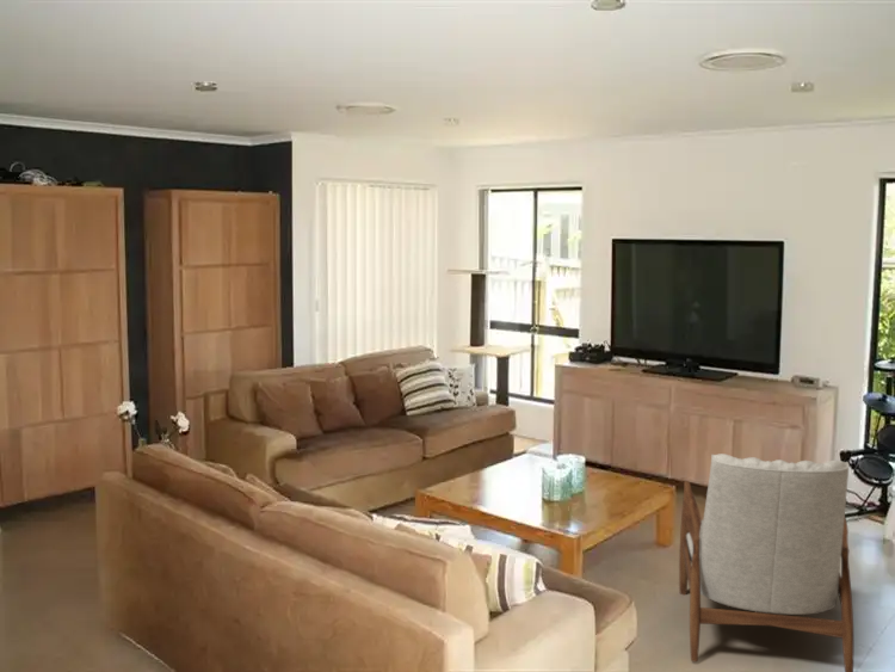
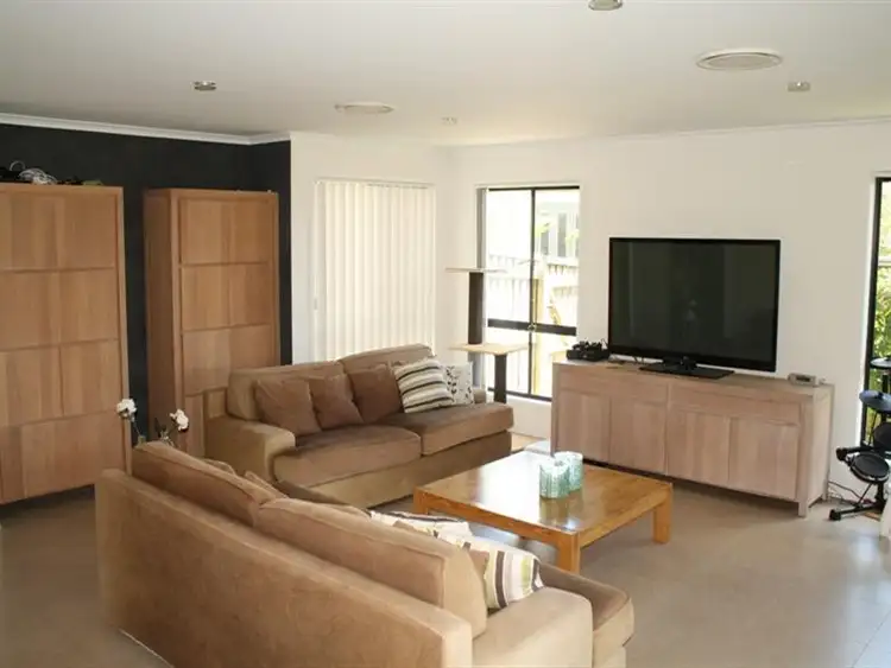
- armchair (765, 538)
